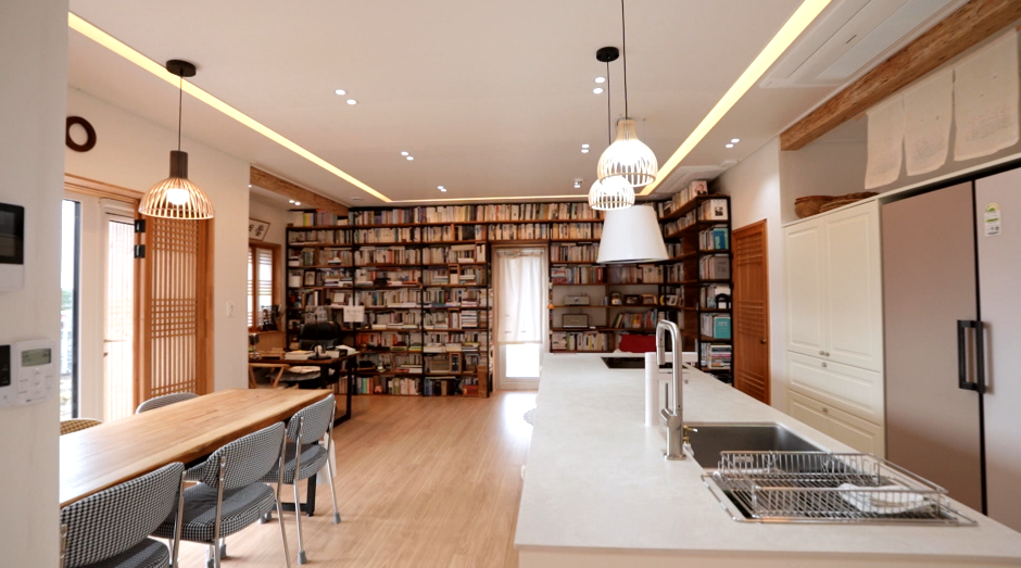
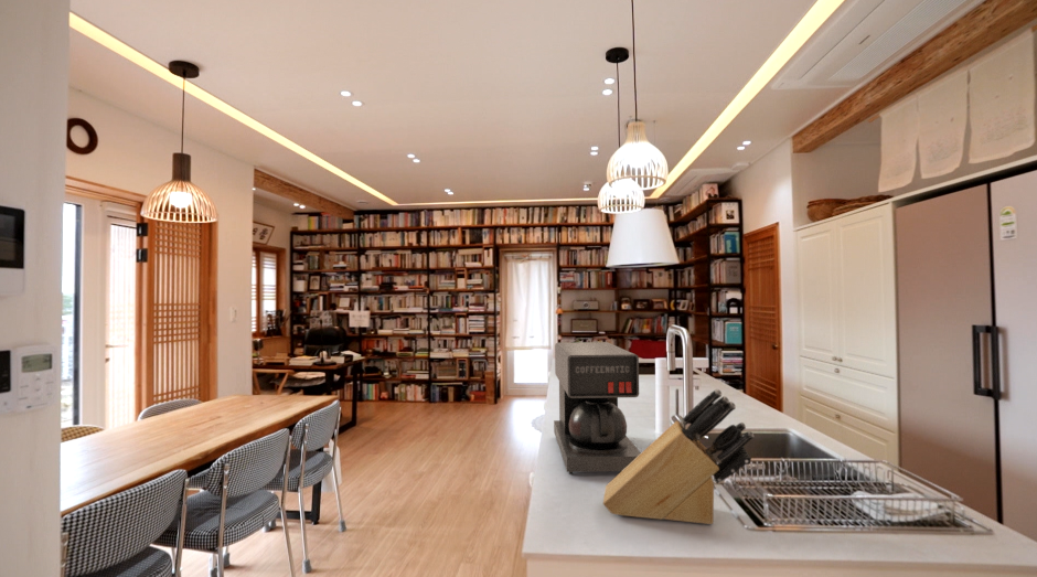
+ coffee maker (591, 399)
+ knife block (674, 450)
